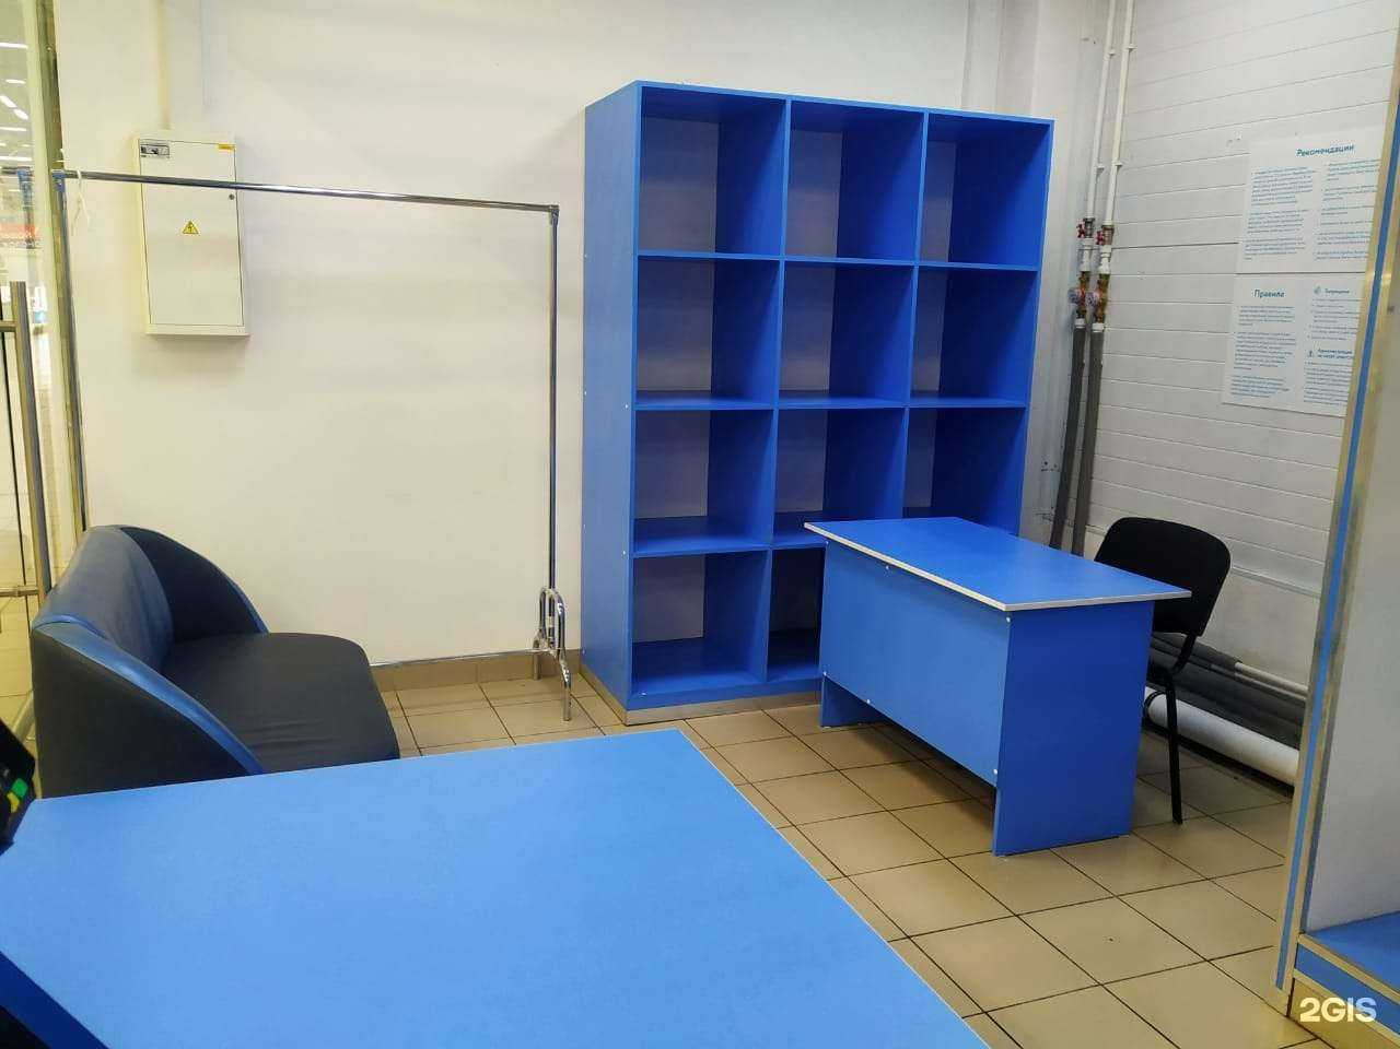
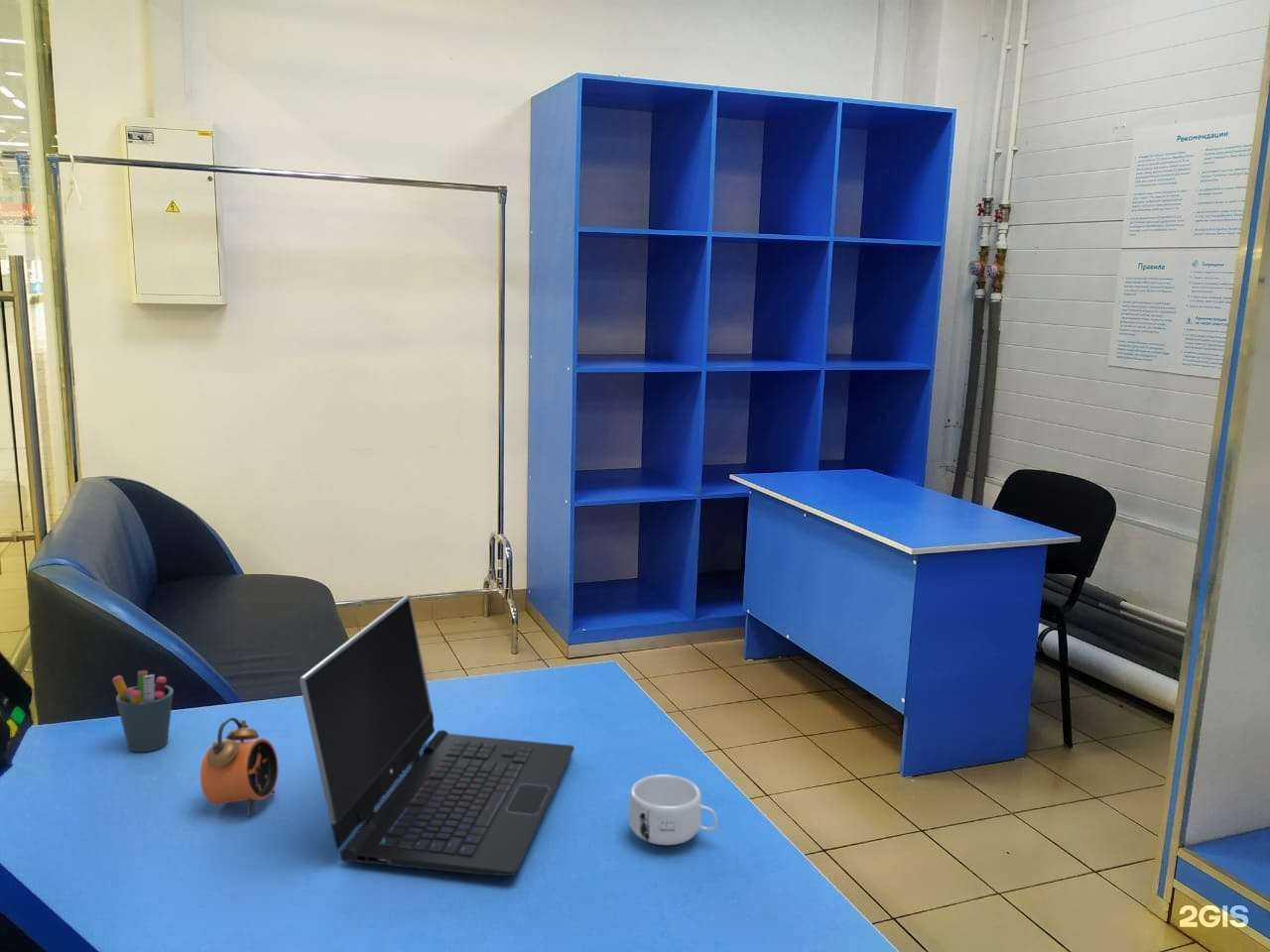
+ alarm clock (239, 762)
+ laptop computer (445, 731)
+ mug (673, 814)
+ pen holder (144, 705)
